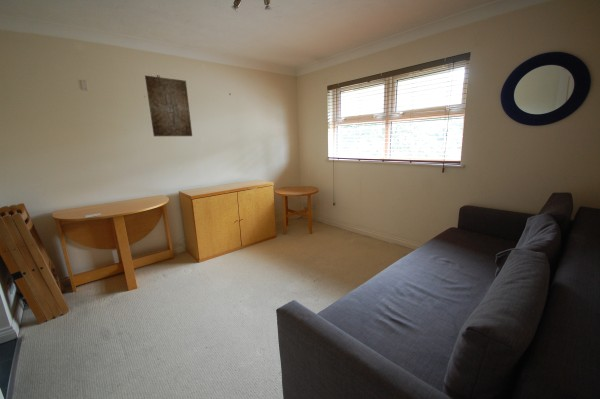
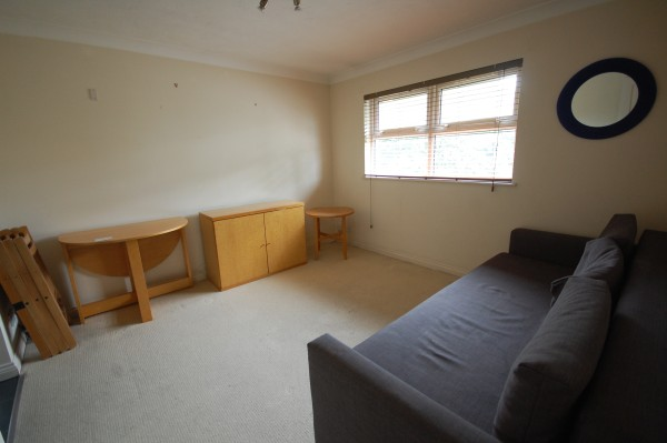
- wall art (170, 107)
